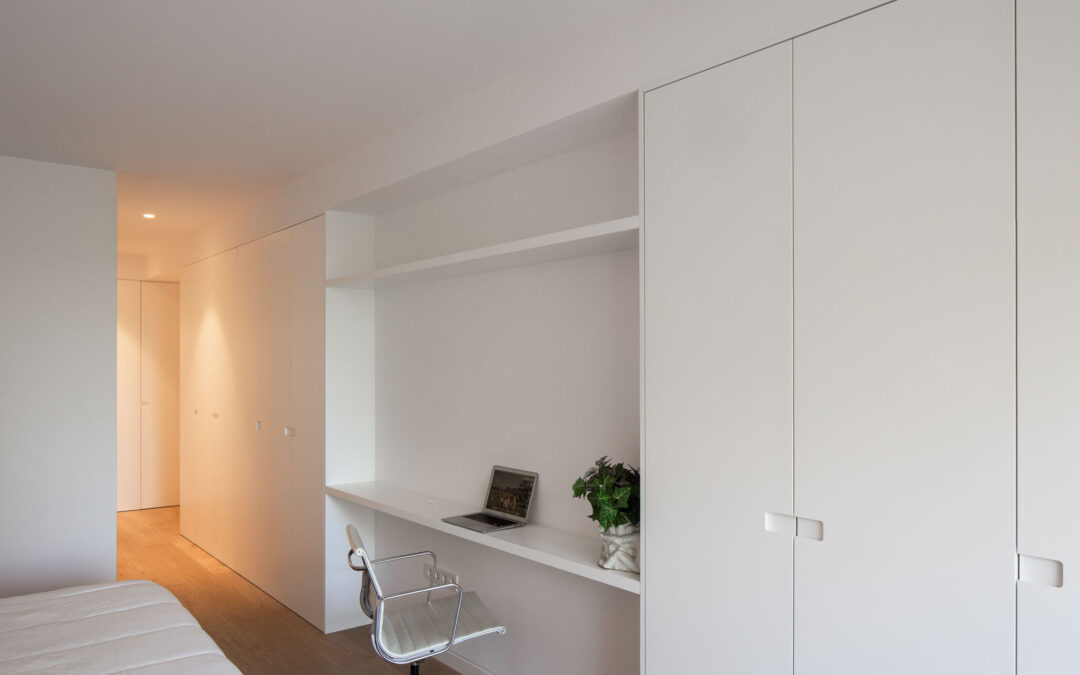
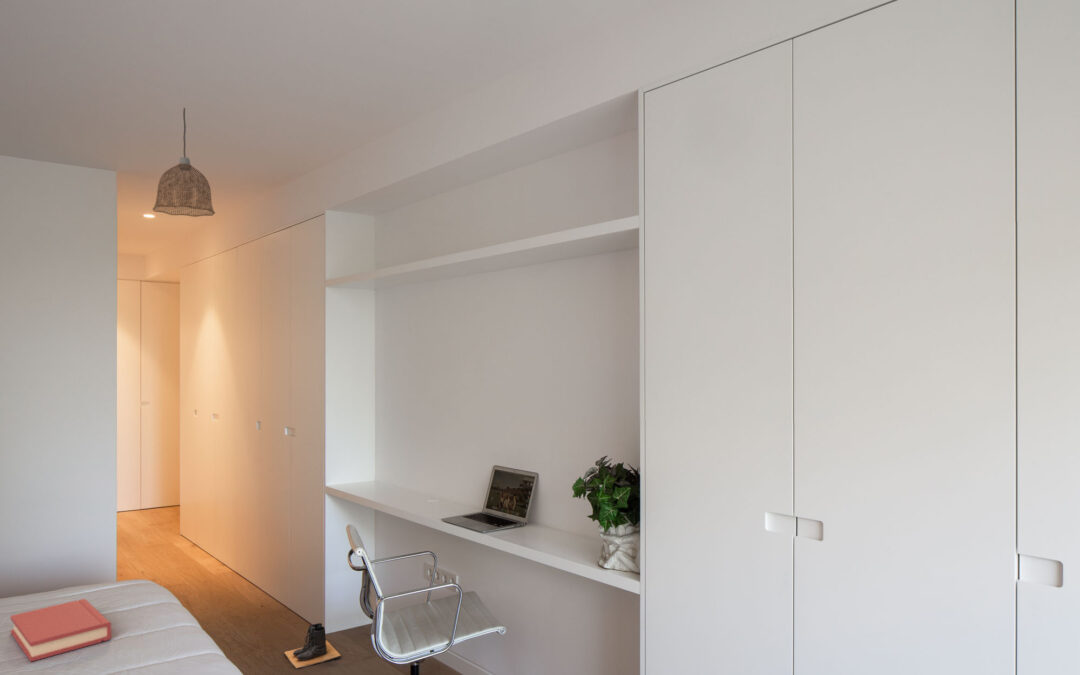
+ pendant lamp (184, 160)
+ hardback book (60, 627)
+ boots (312, 641)
